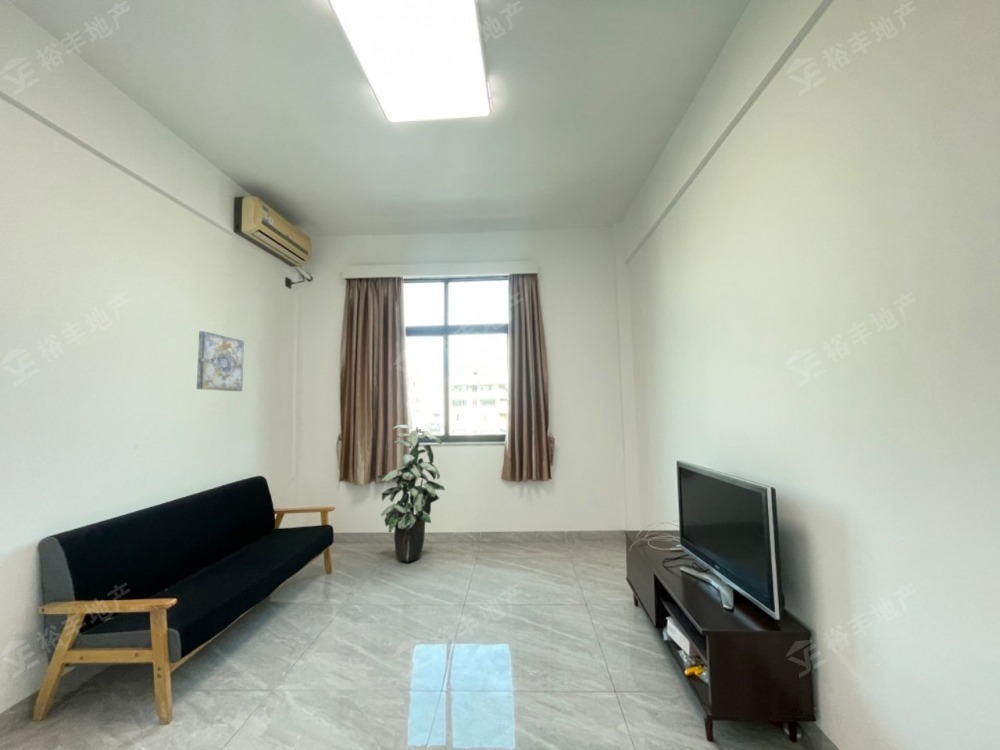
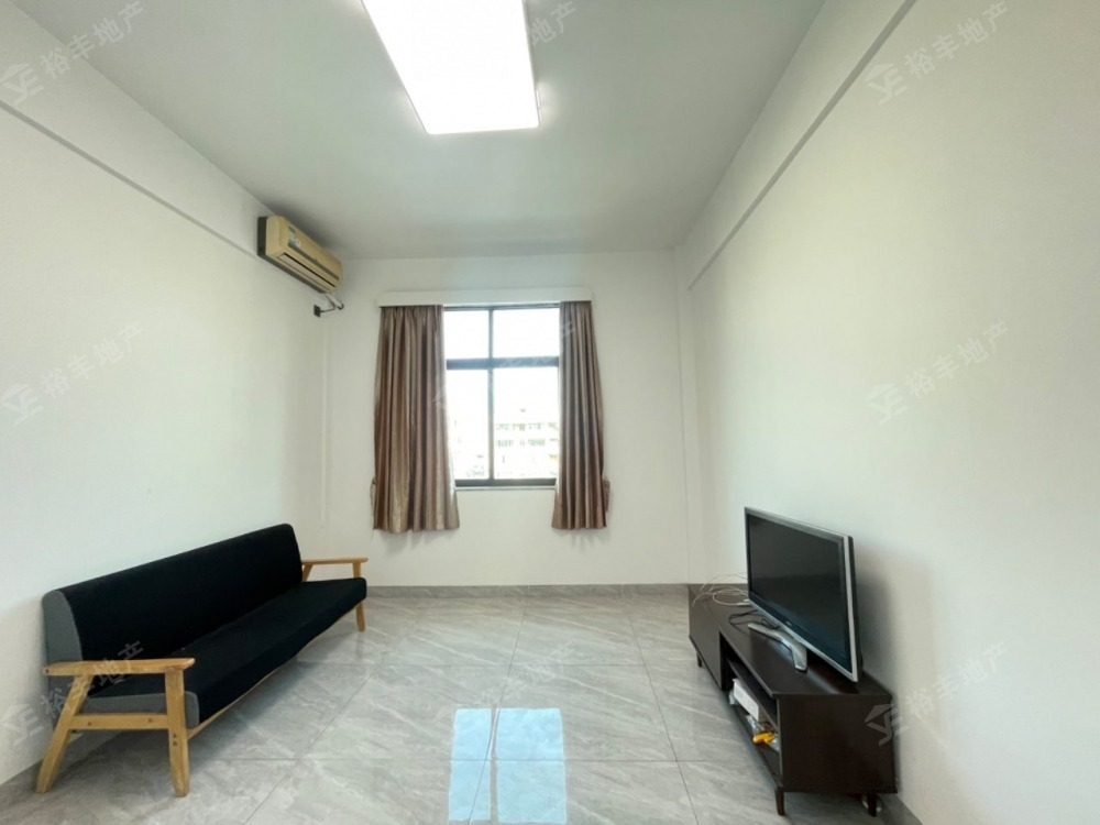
- wall art (222, 363)
- indoor plant (409, 489)
